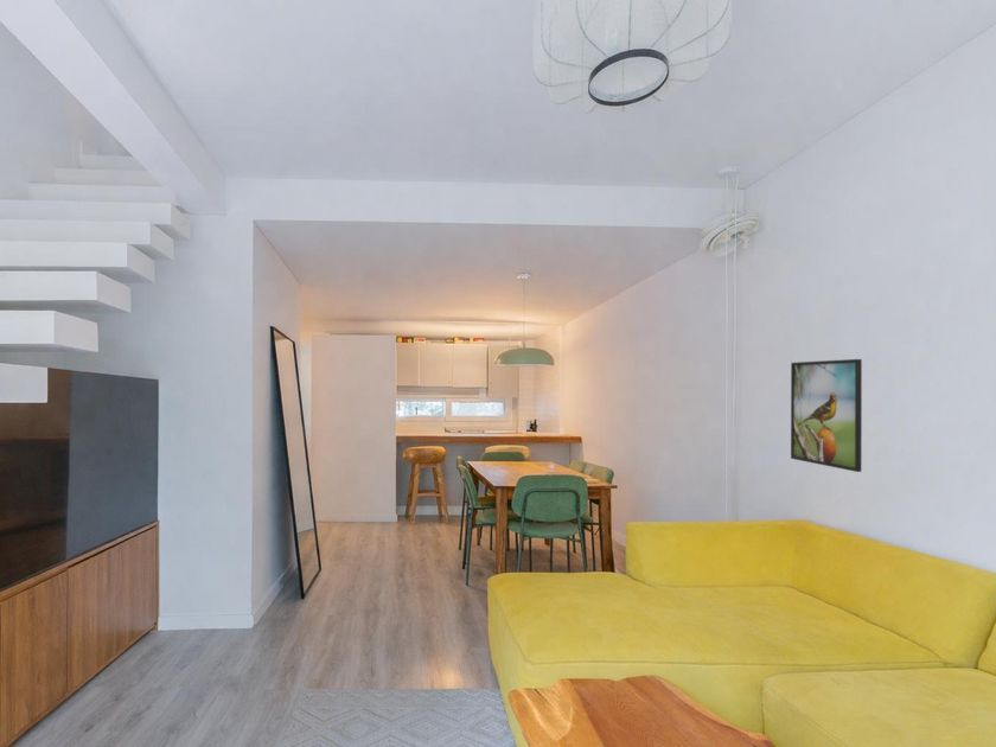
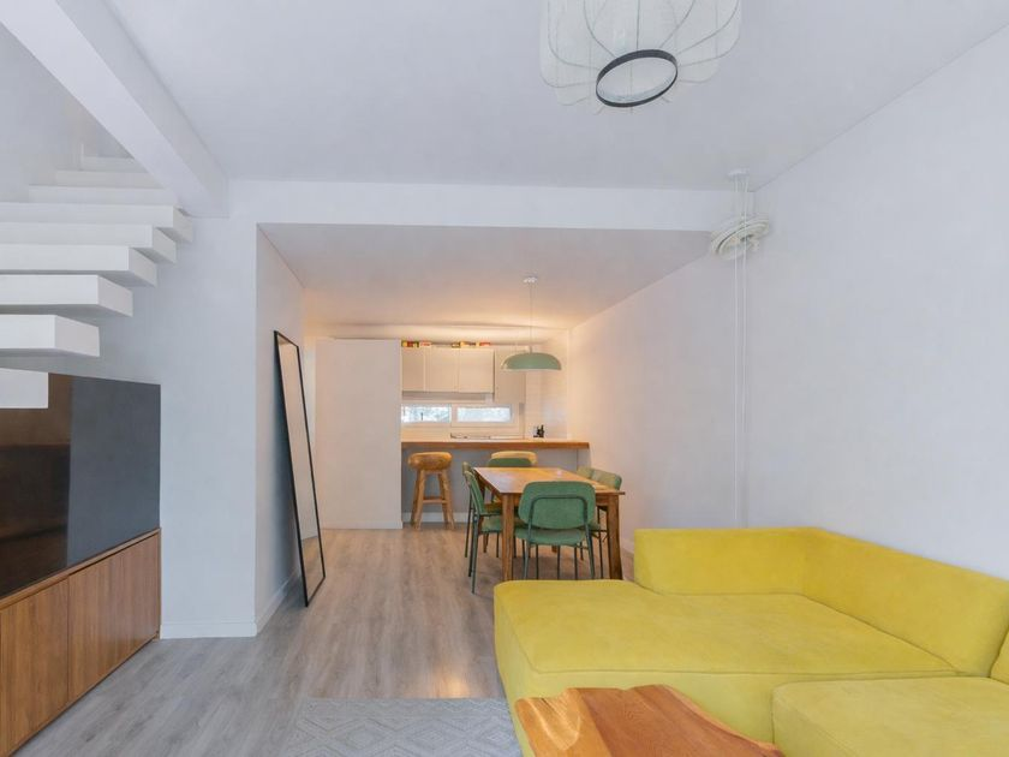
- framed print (823, 413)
